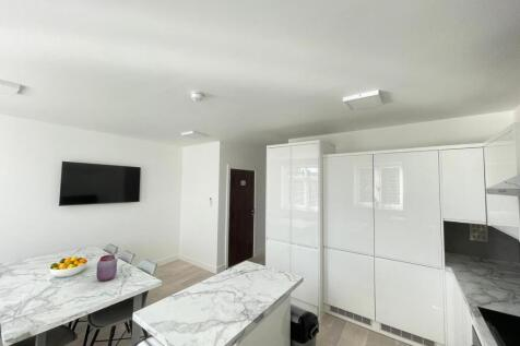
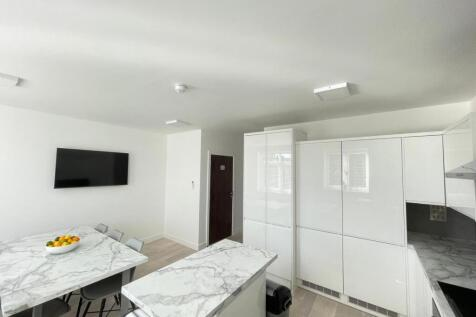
- jar (107, 267)
